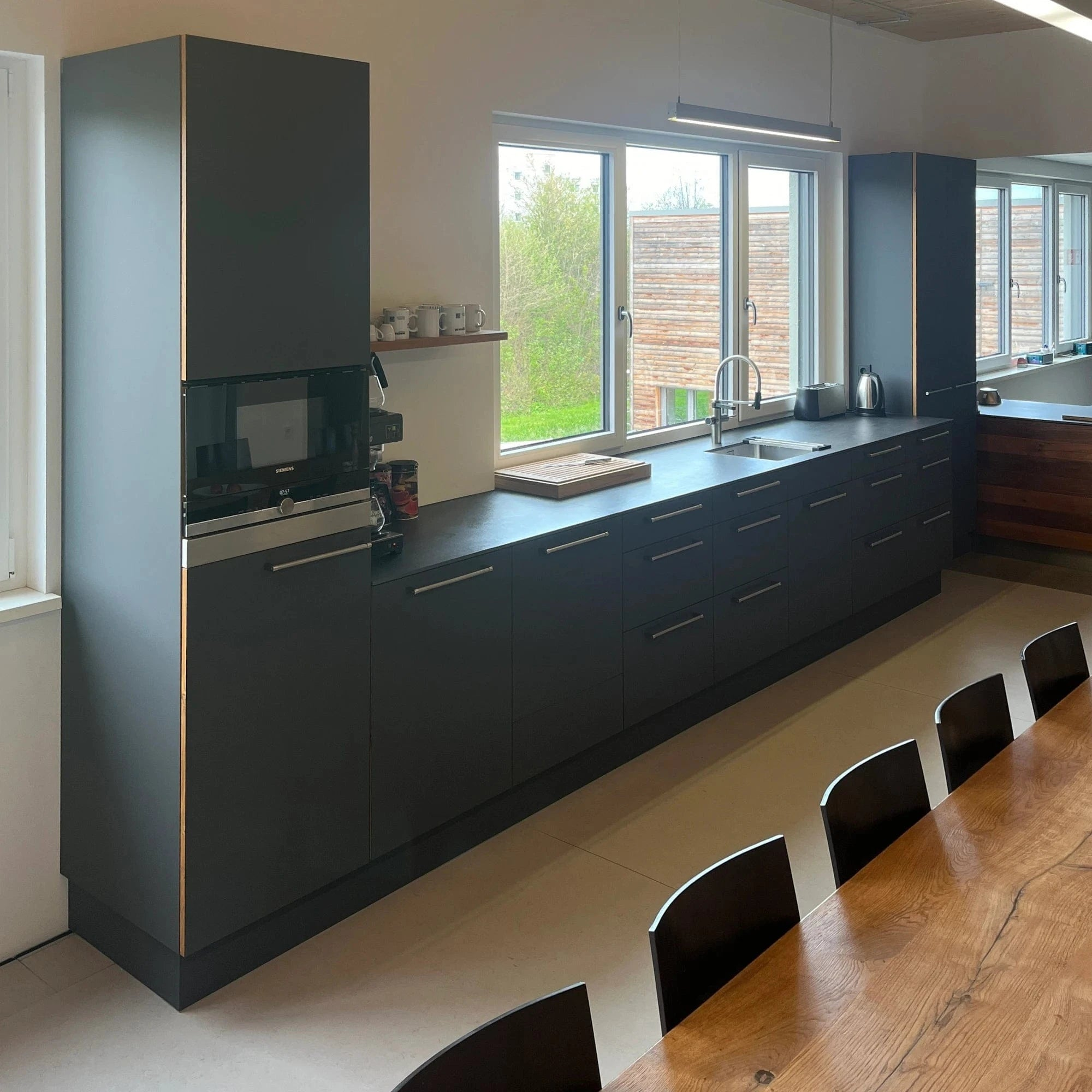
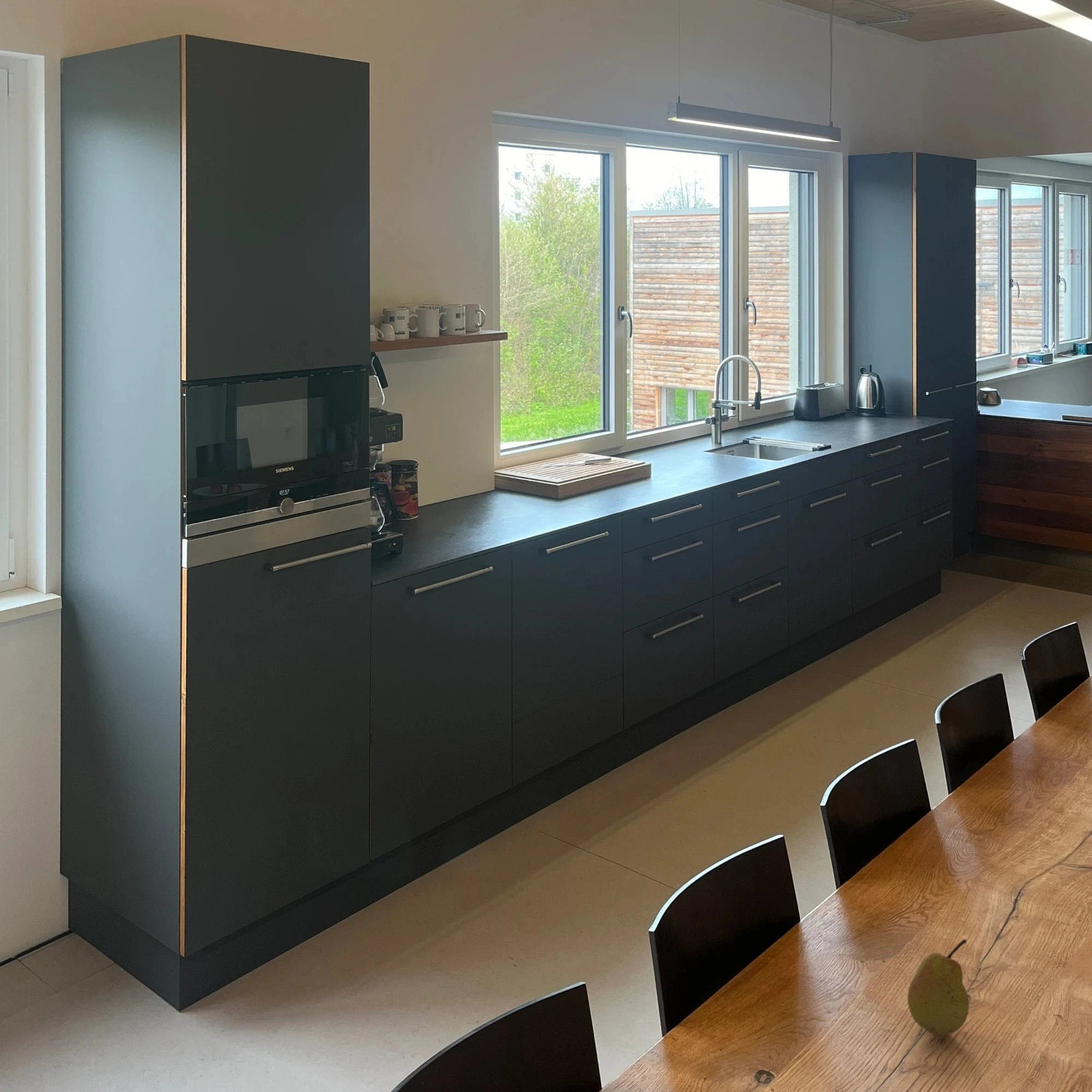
+ fruit (939, 988)
